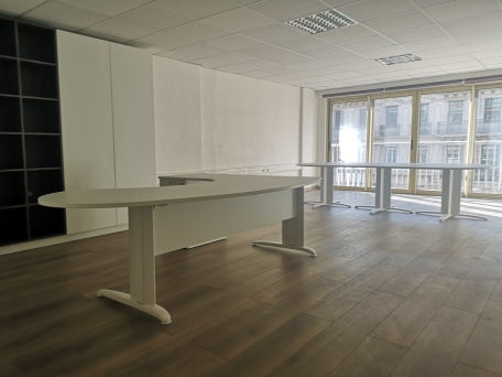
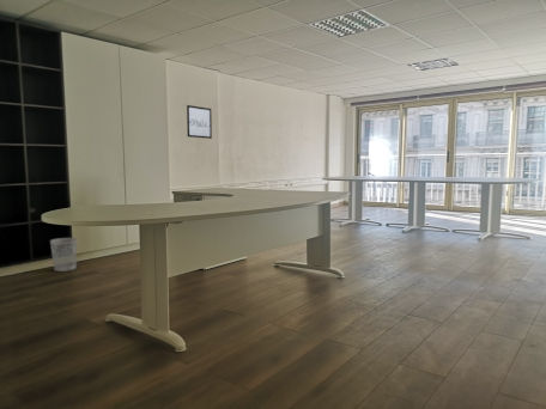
+ wastebasket (63, 254)
+ wall art (199, 122)
